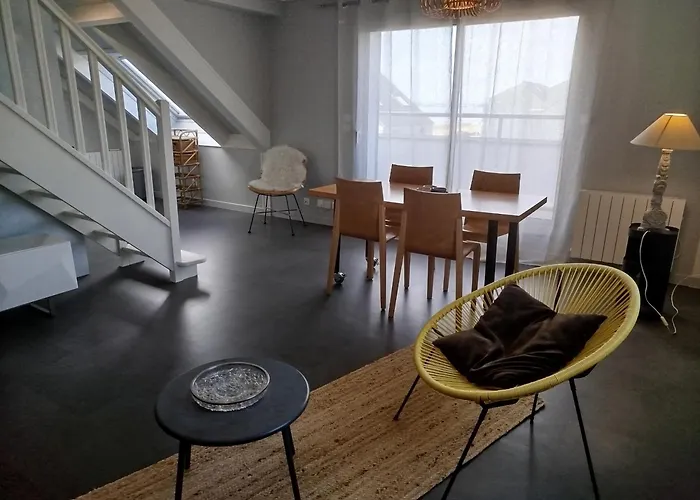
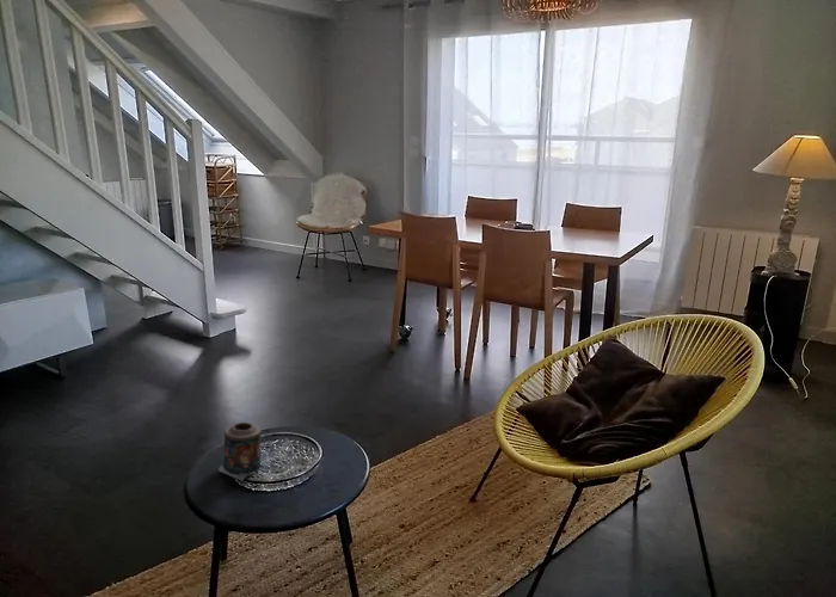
+ candle (240, 449)
